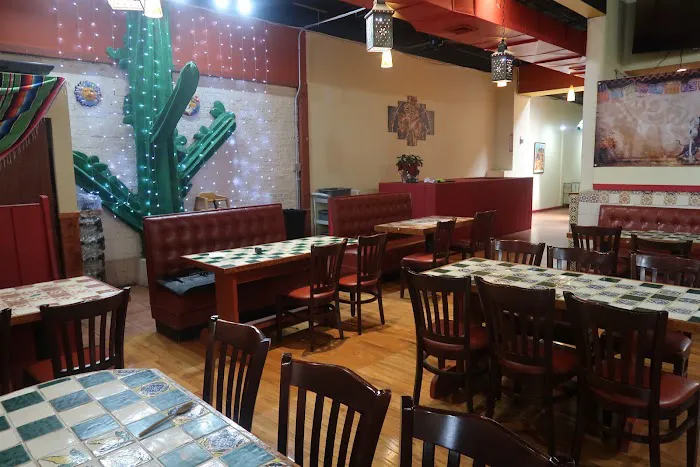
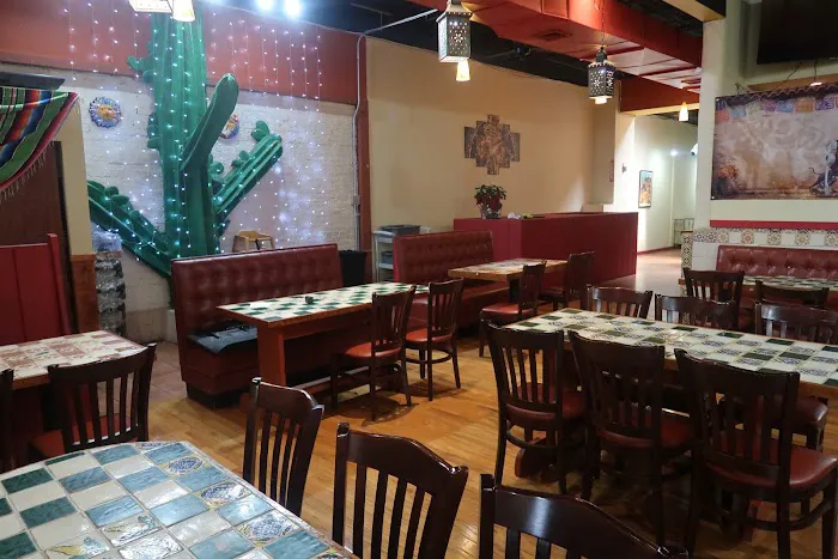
- spoon (167, 417)
